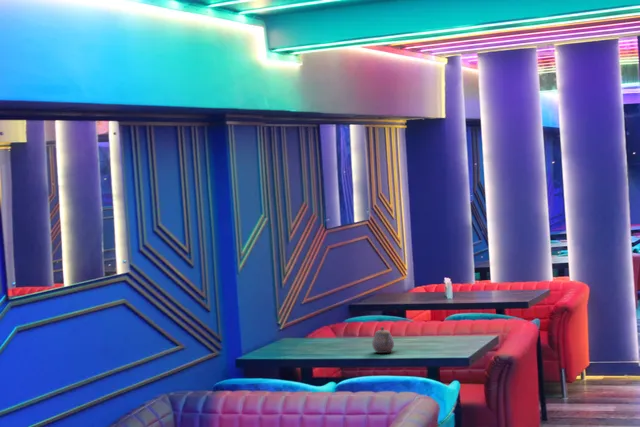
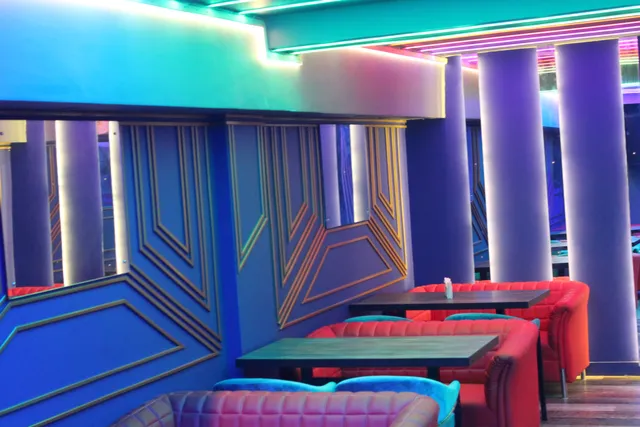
- teapot (382, 339)
